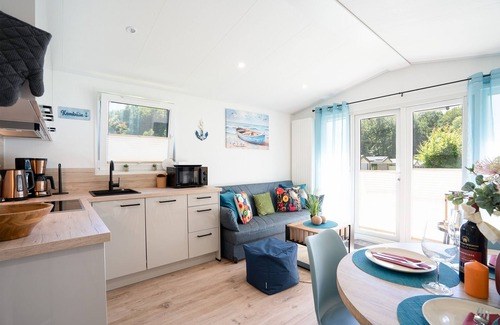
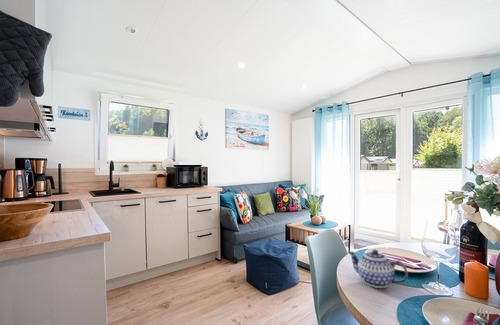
+ teapot (375, 266)
